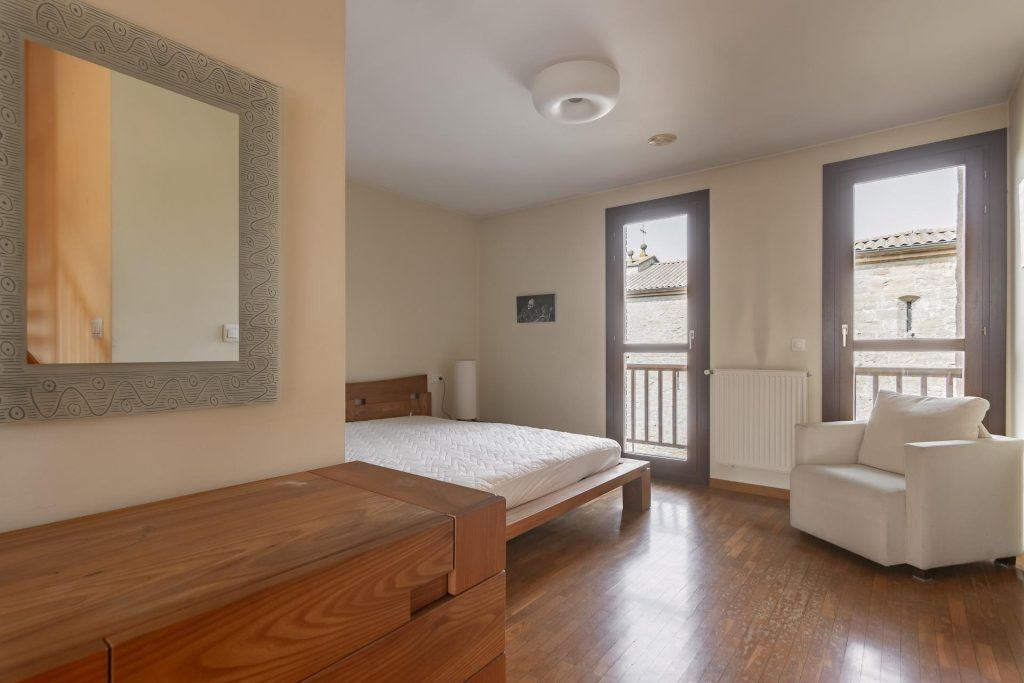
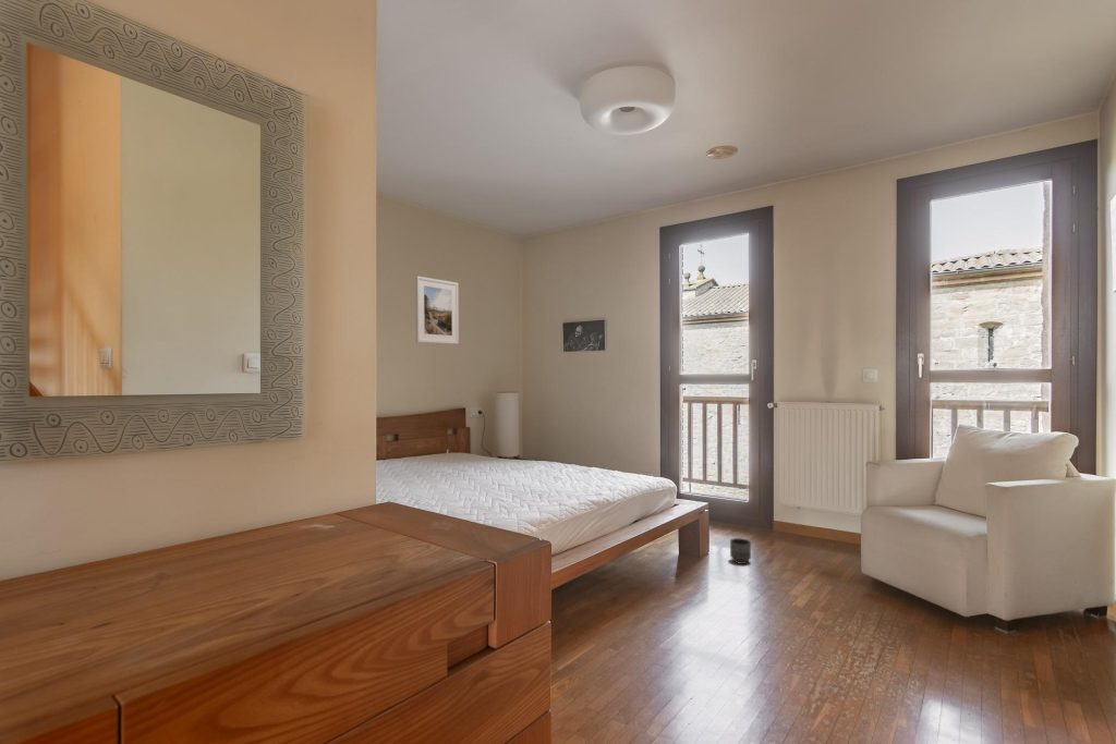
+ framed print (437, 310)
+ planter (740, 551)
